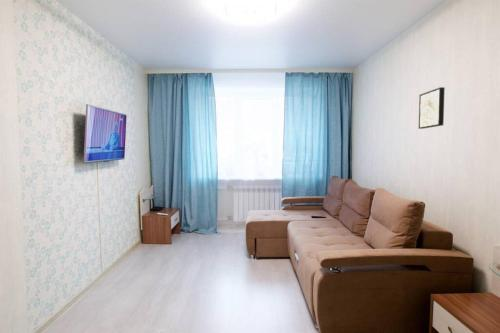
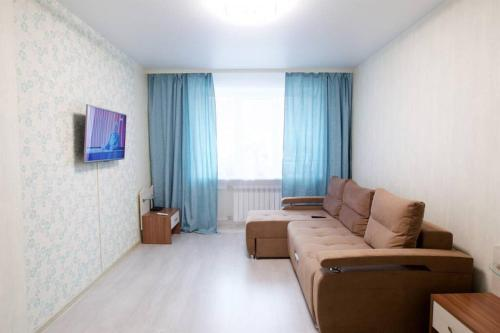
- wall art (430, 109)
